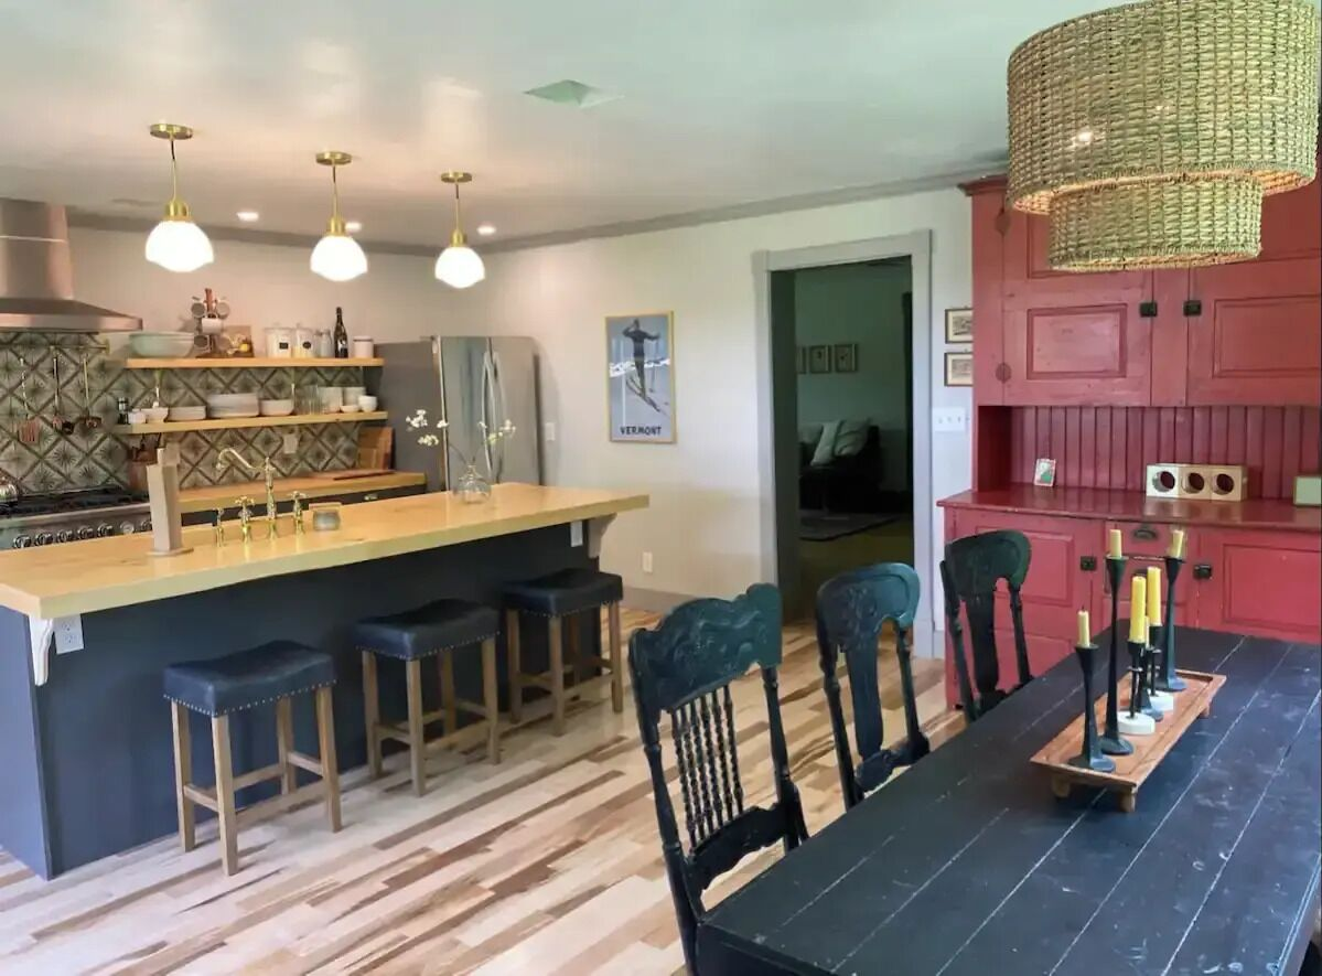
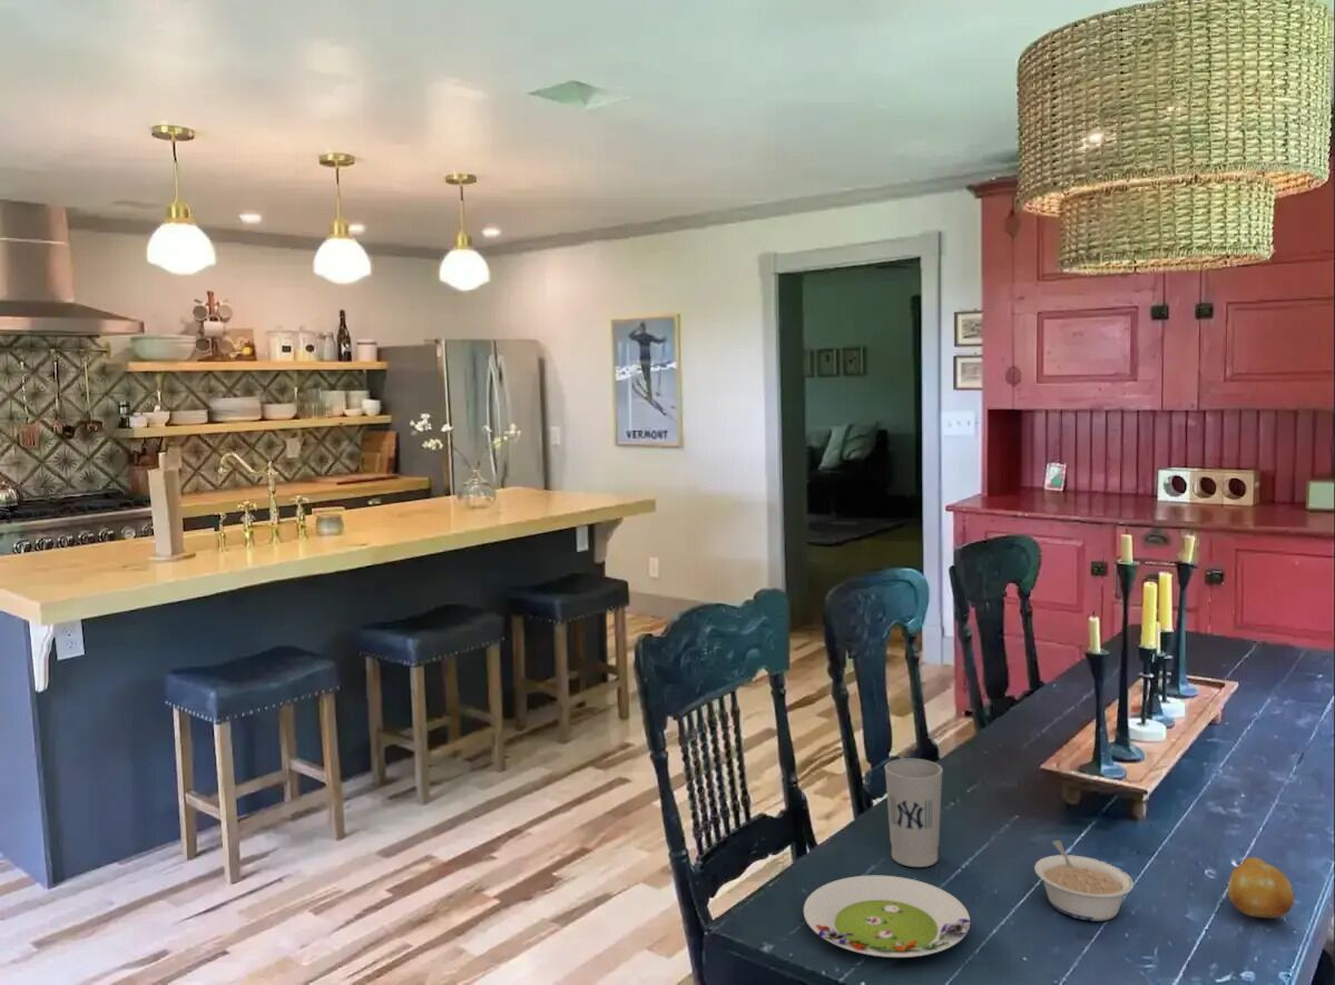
+ fruit (1259, 890)
+ cup (913, 812)
+ salad plate (885, 917)
+ legume (1079, 885)
